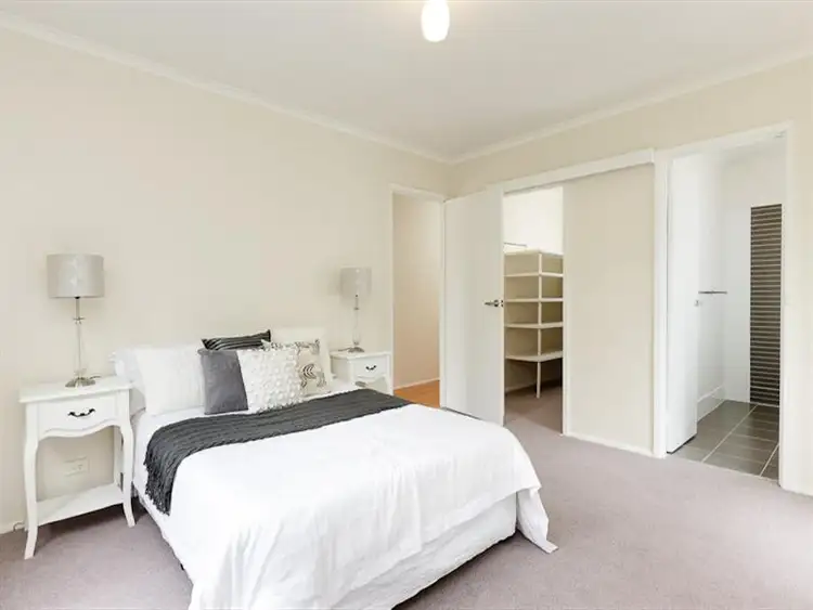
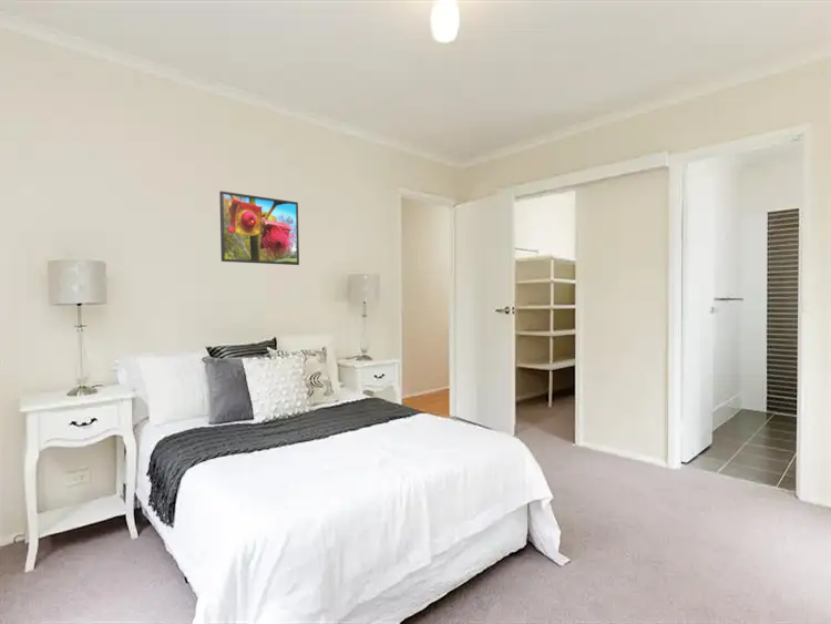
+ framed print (261, 229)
